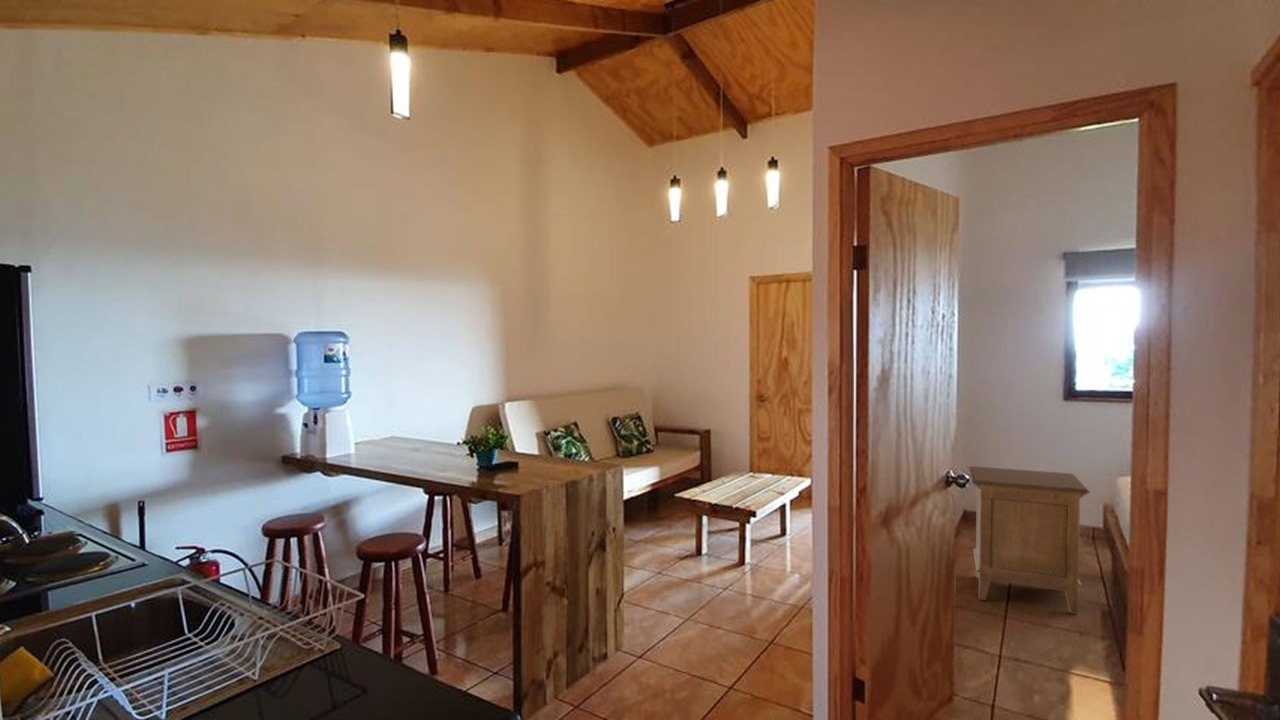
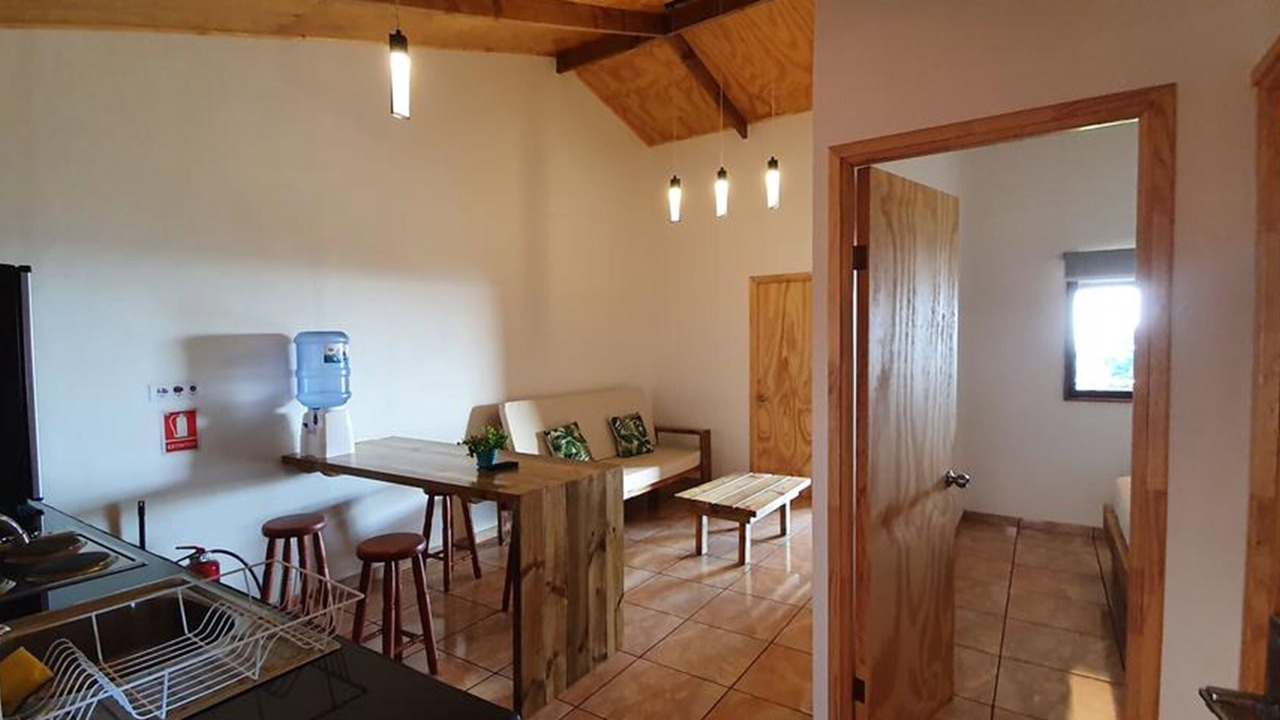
- nightstand (1023, 534)
